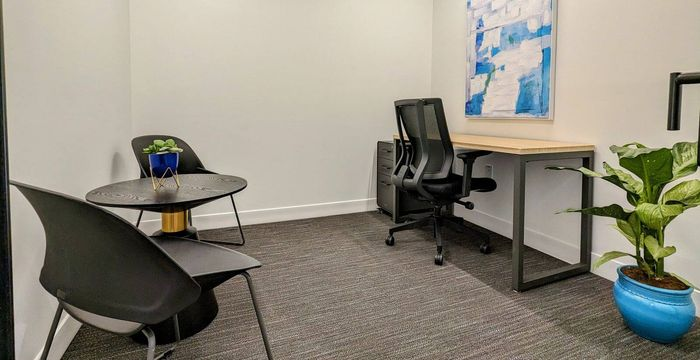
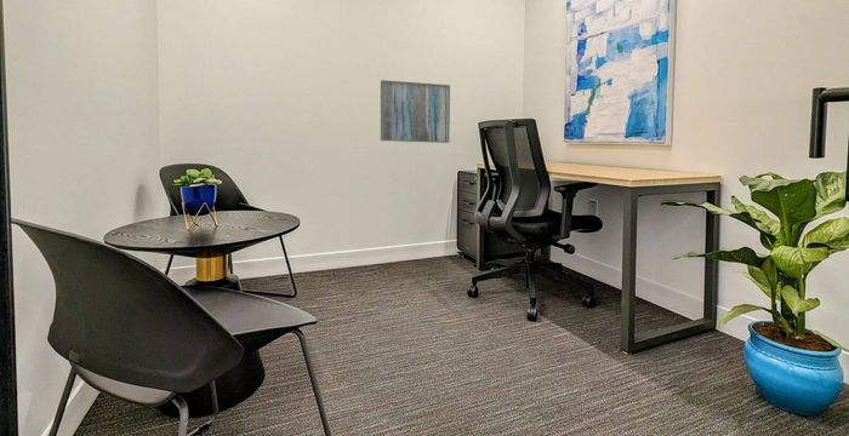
+ wall art (415, 111)
